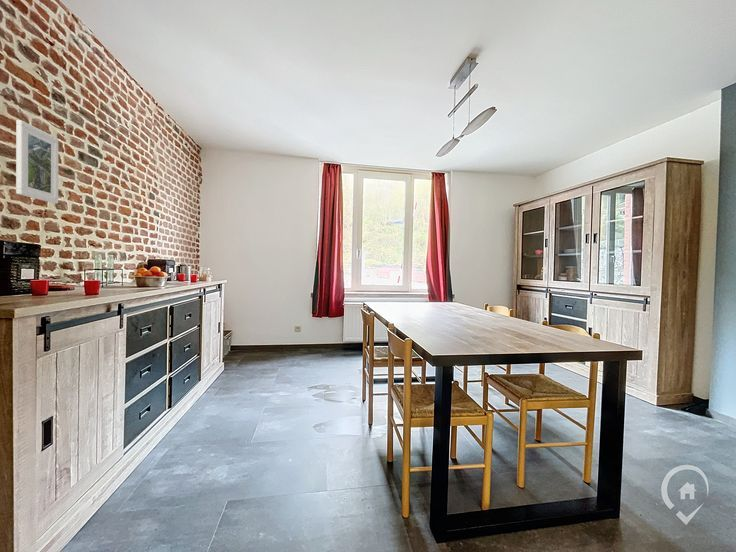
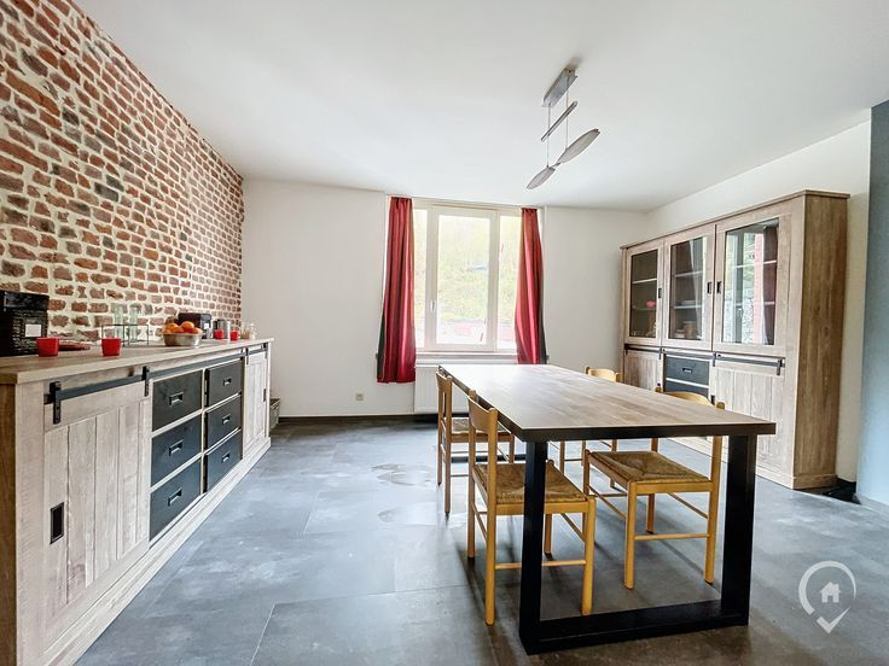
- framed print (38, 164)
